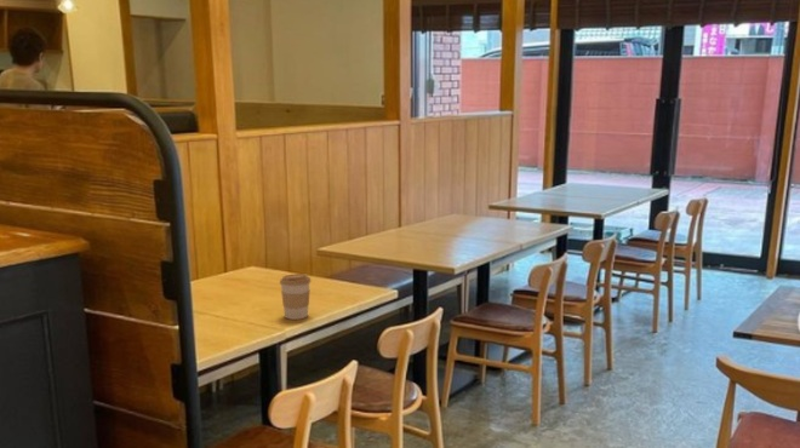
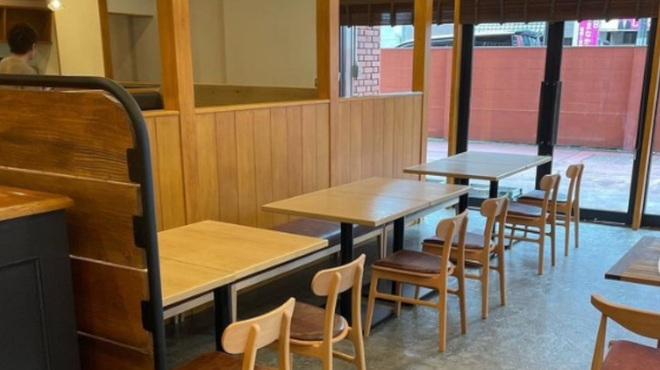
- coffee cup (295, 294)
